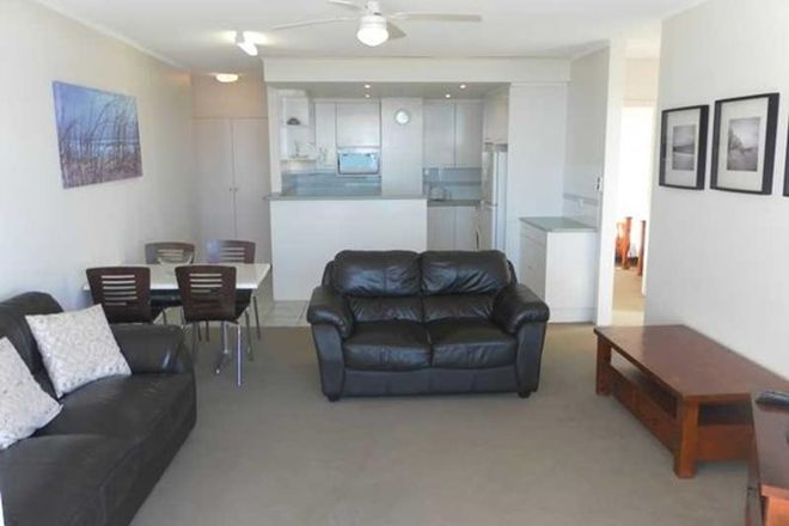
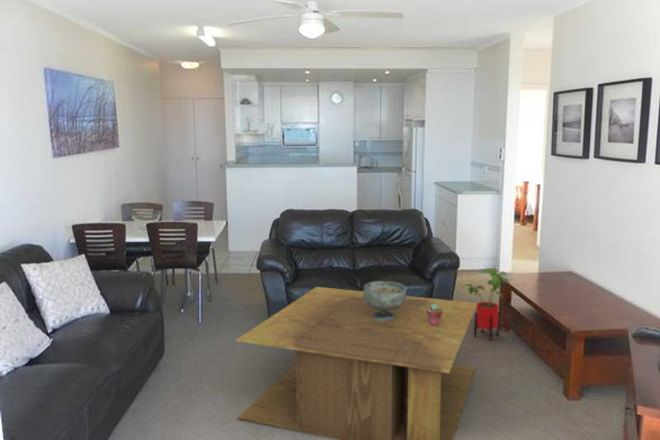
+ decorative bowl (384, 301)
+ potted succulent (434, 313)
+ coffee table (367, 355)
+ house plant (487, 302)
